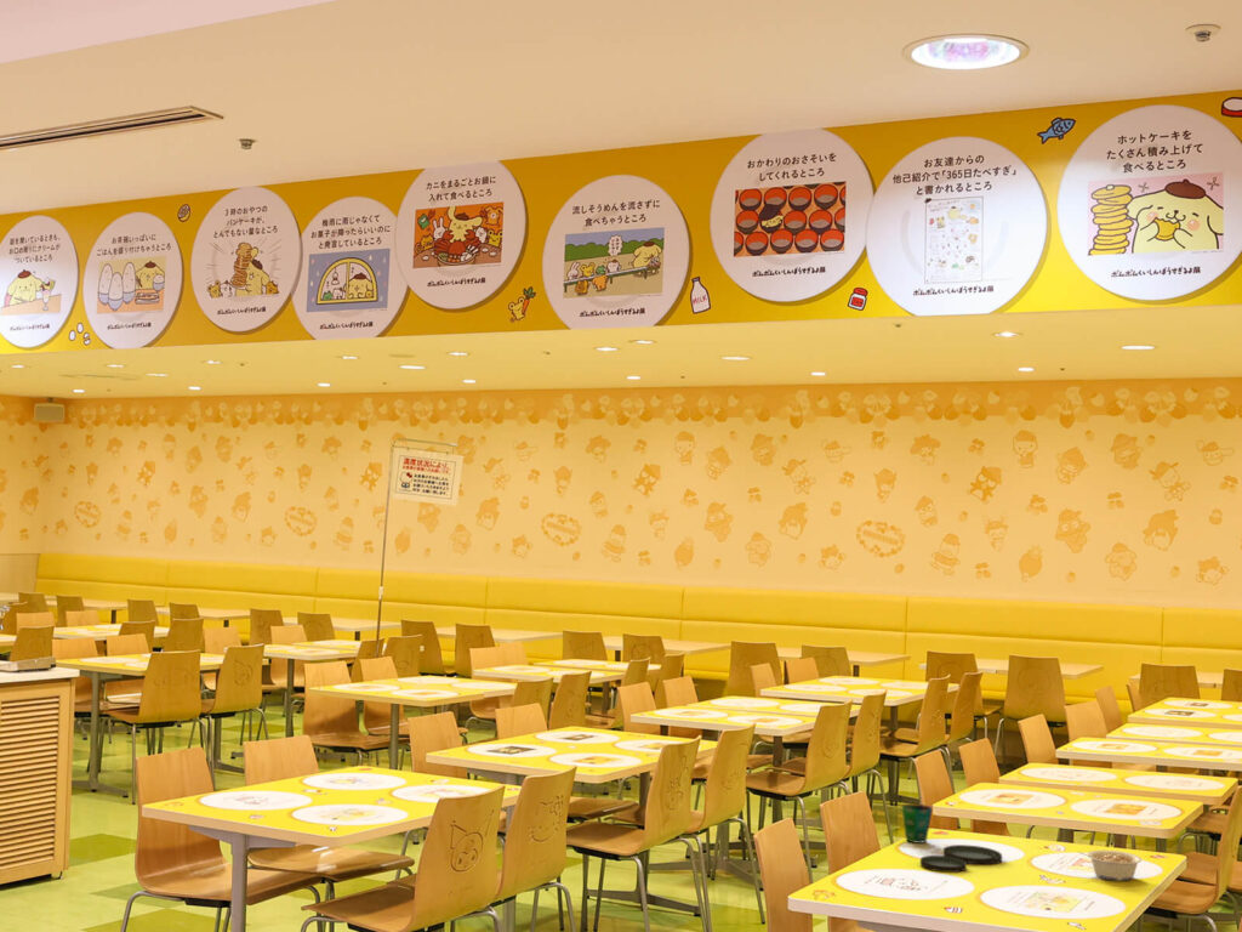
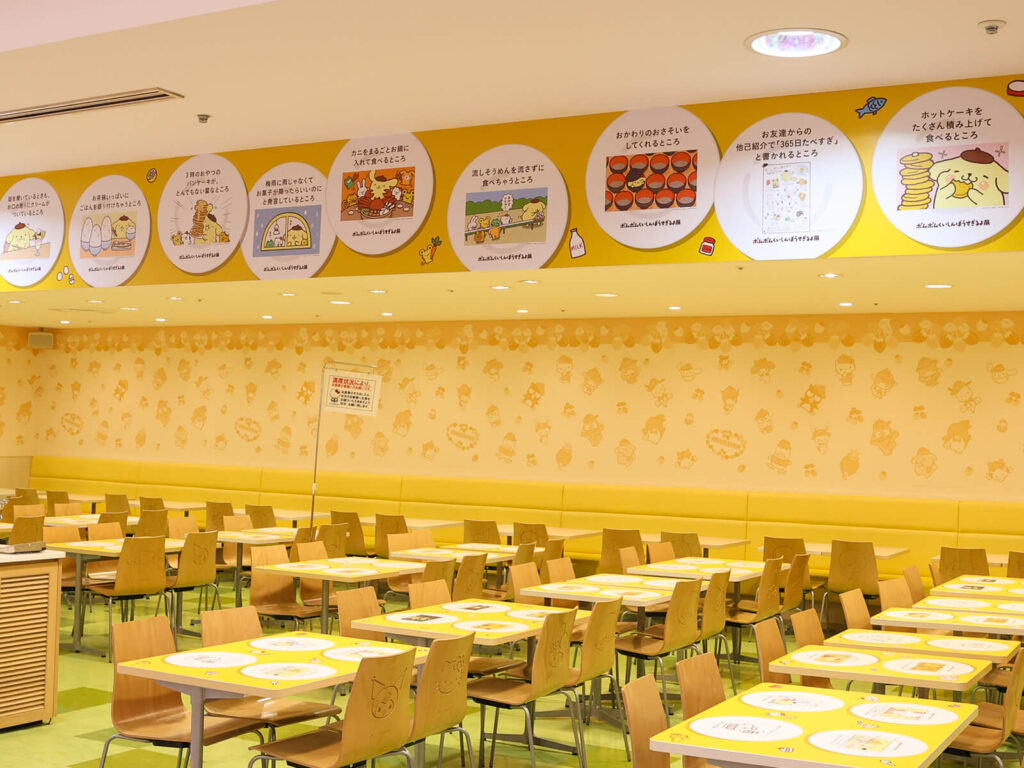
- cup (917, 823)
- plate (962, 858)
- legume (1112, 864)
